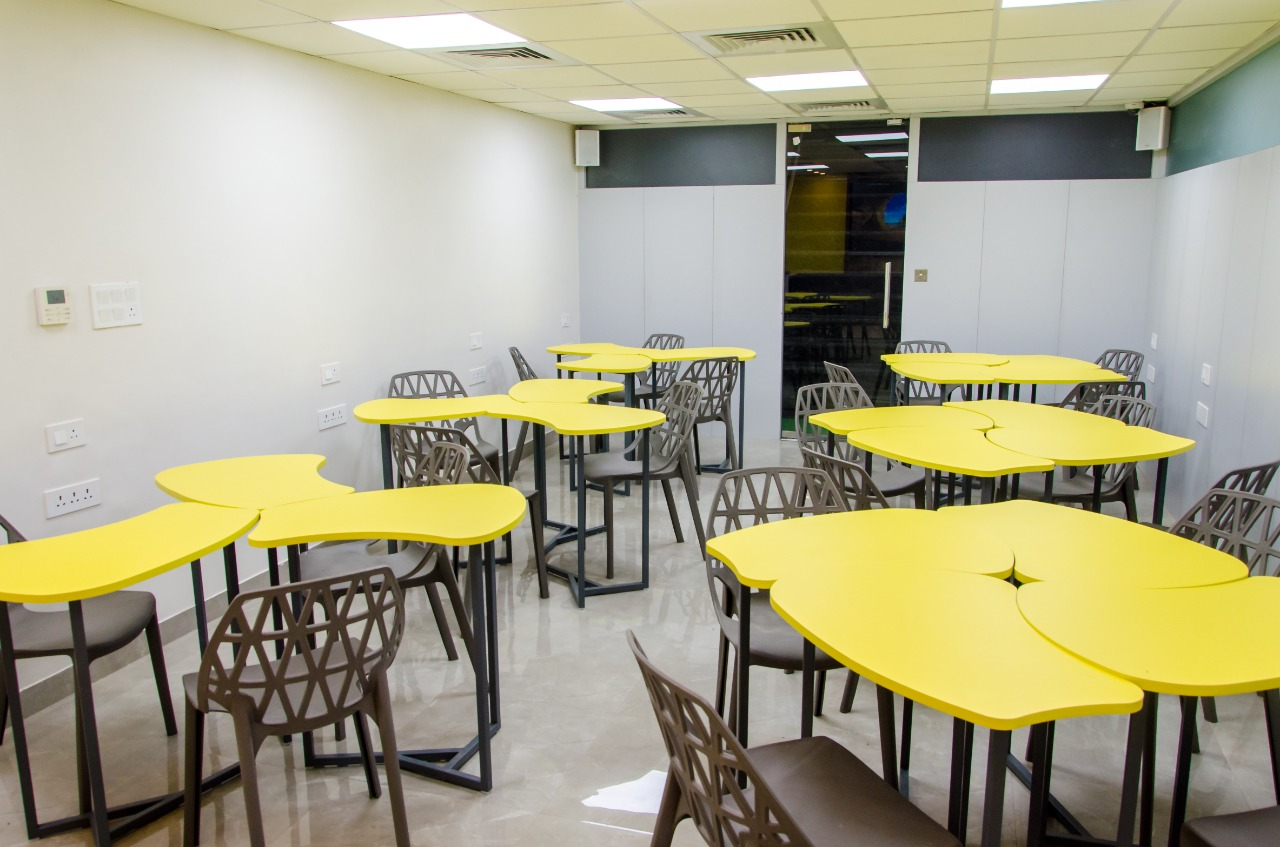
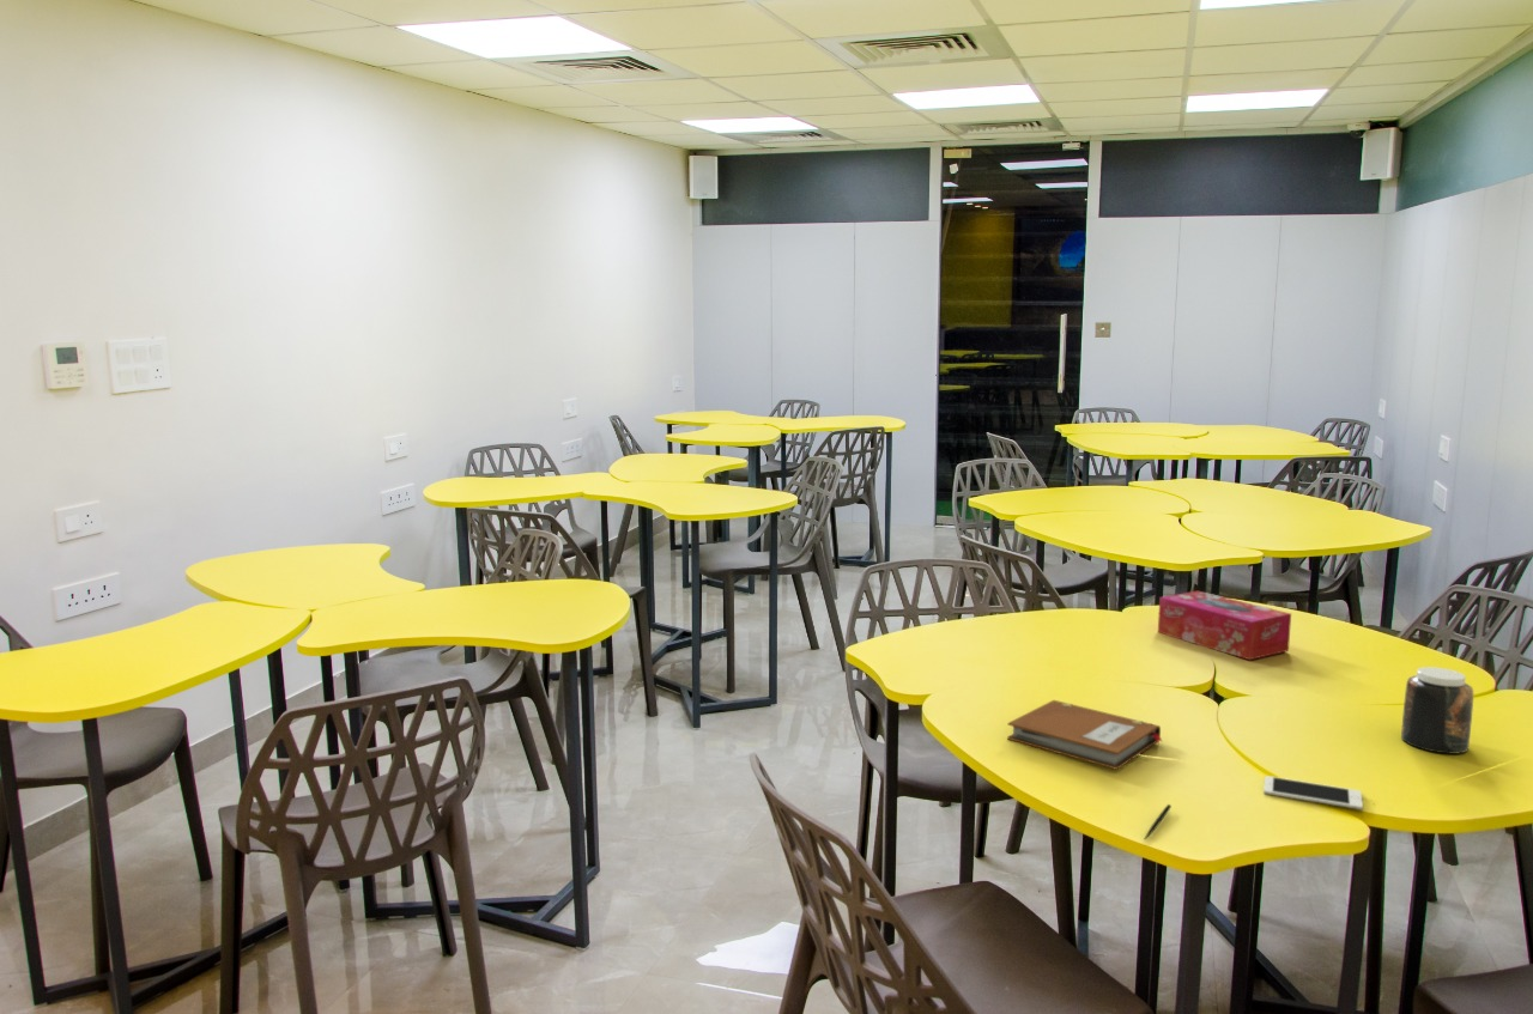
+ pen (1156, 821)
+ tissue box (1222, 623)
+ notebook (1086, 731)
+ cell phone (1311, 791)
+ jar (1437, 708)
